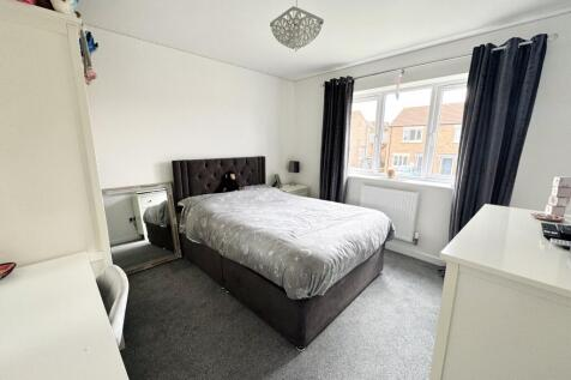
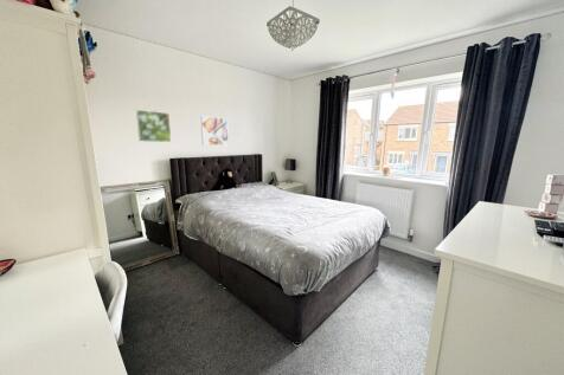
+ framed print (154, 127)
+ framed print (214, 131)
